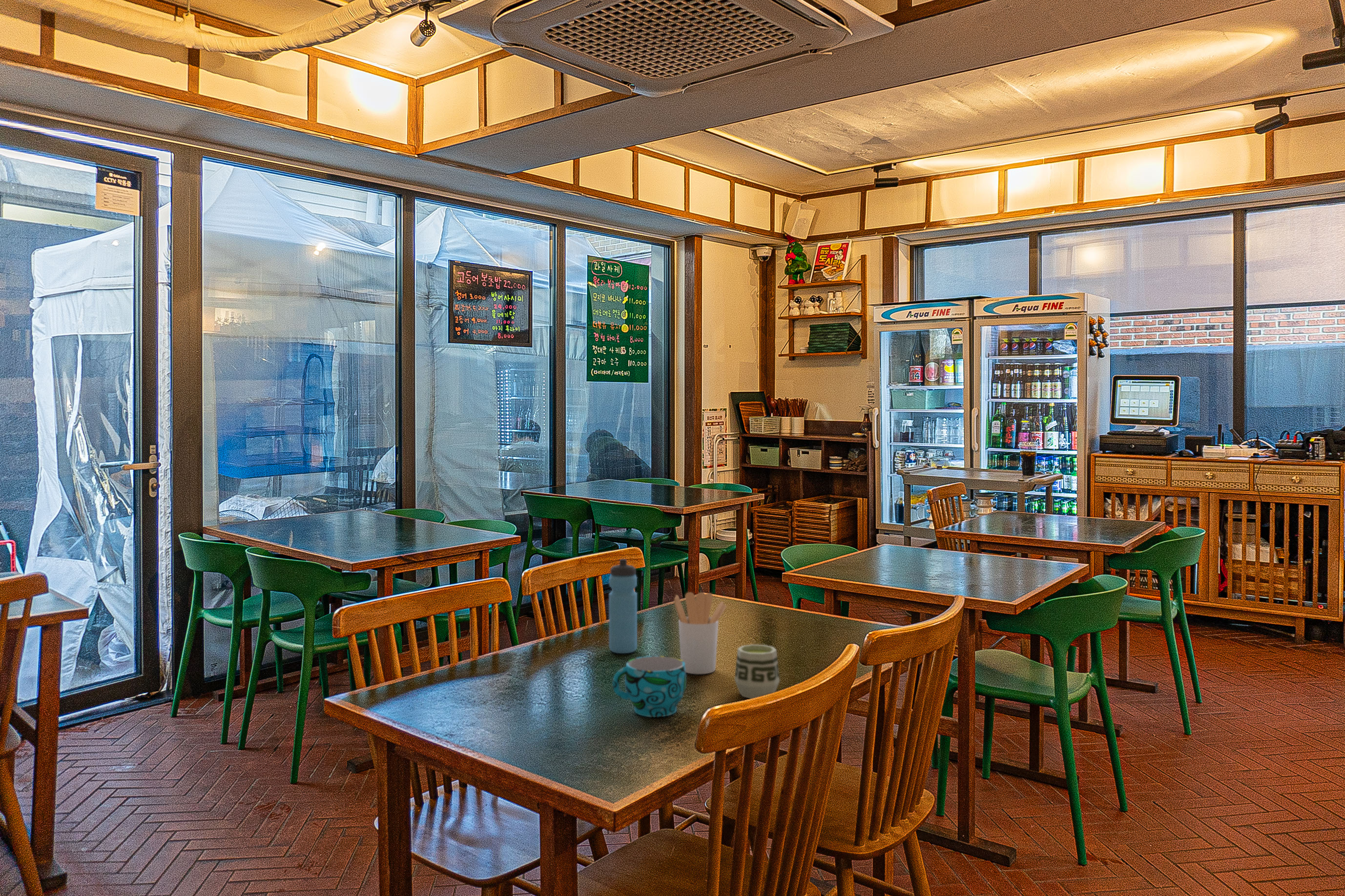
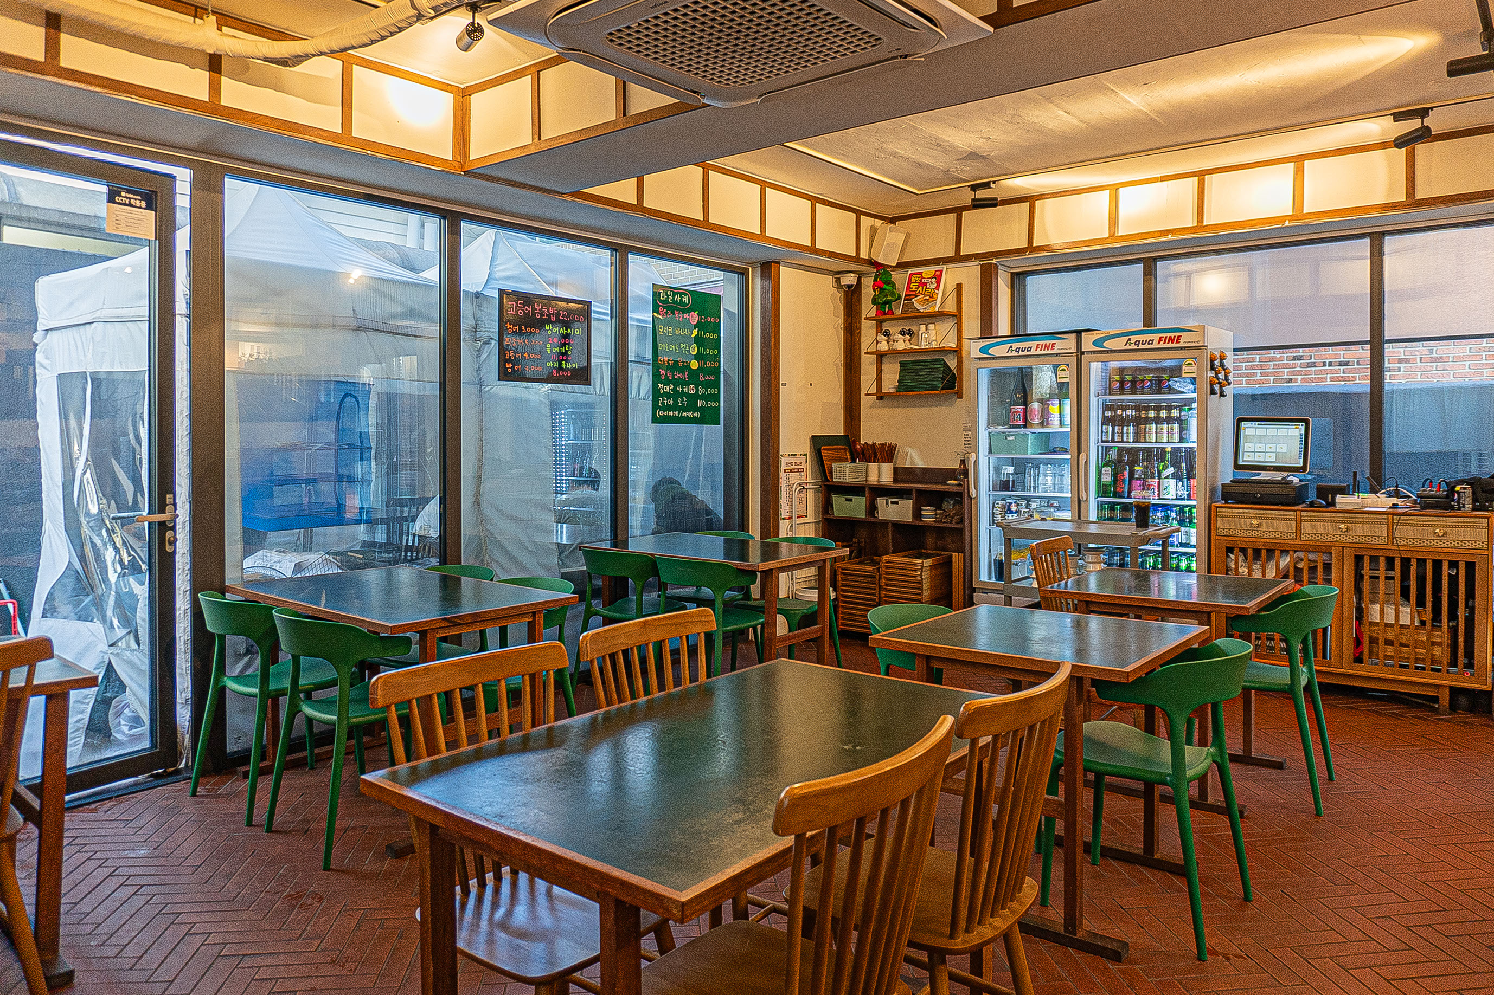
- utensil holder (698, 630)
- cup (652, 688)
- water bottle (623, 605)
- cup (757, 672)
